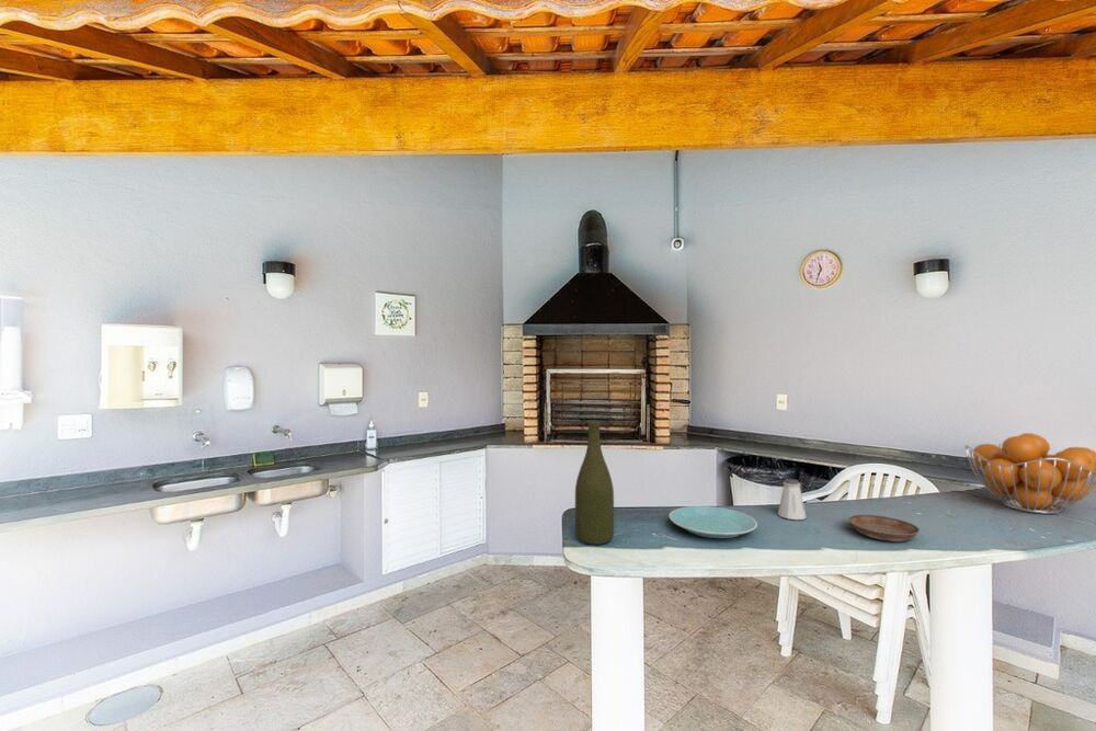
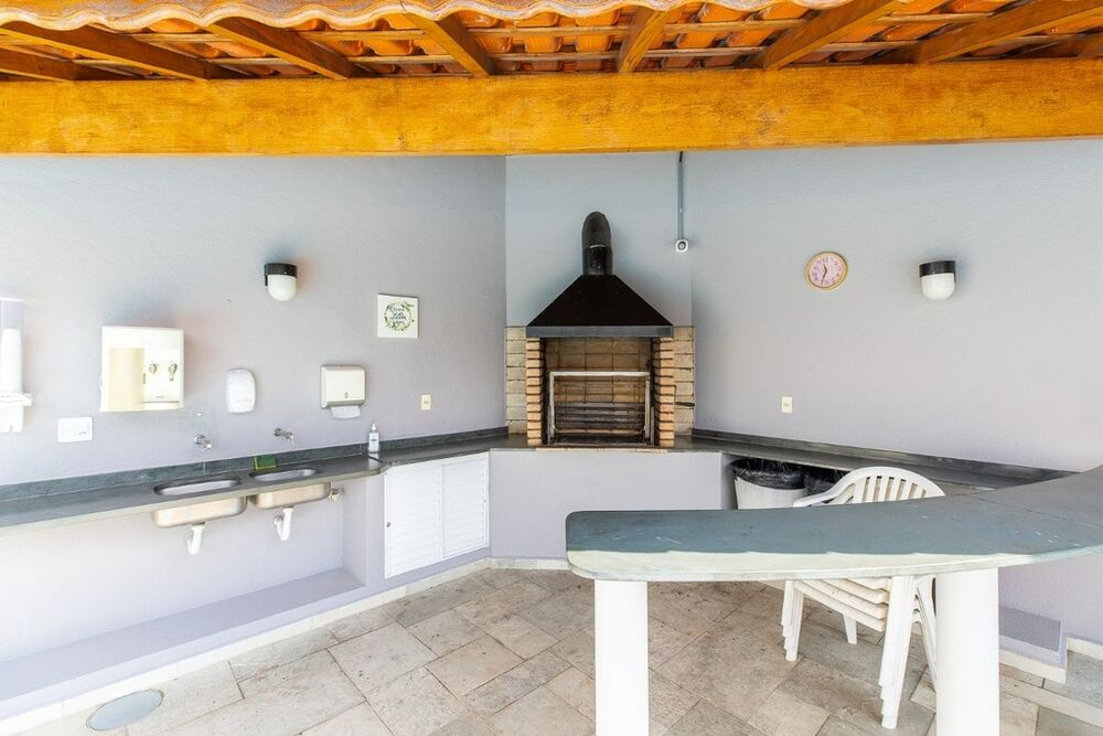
- plate (711, 523)
- saltshaker (791, 498)
- fruit basket (1030, 471)
- bottle (594, 479)
- saucer (882, 528)
